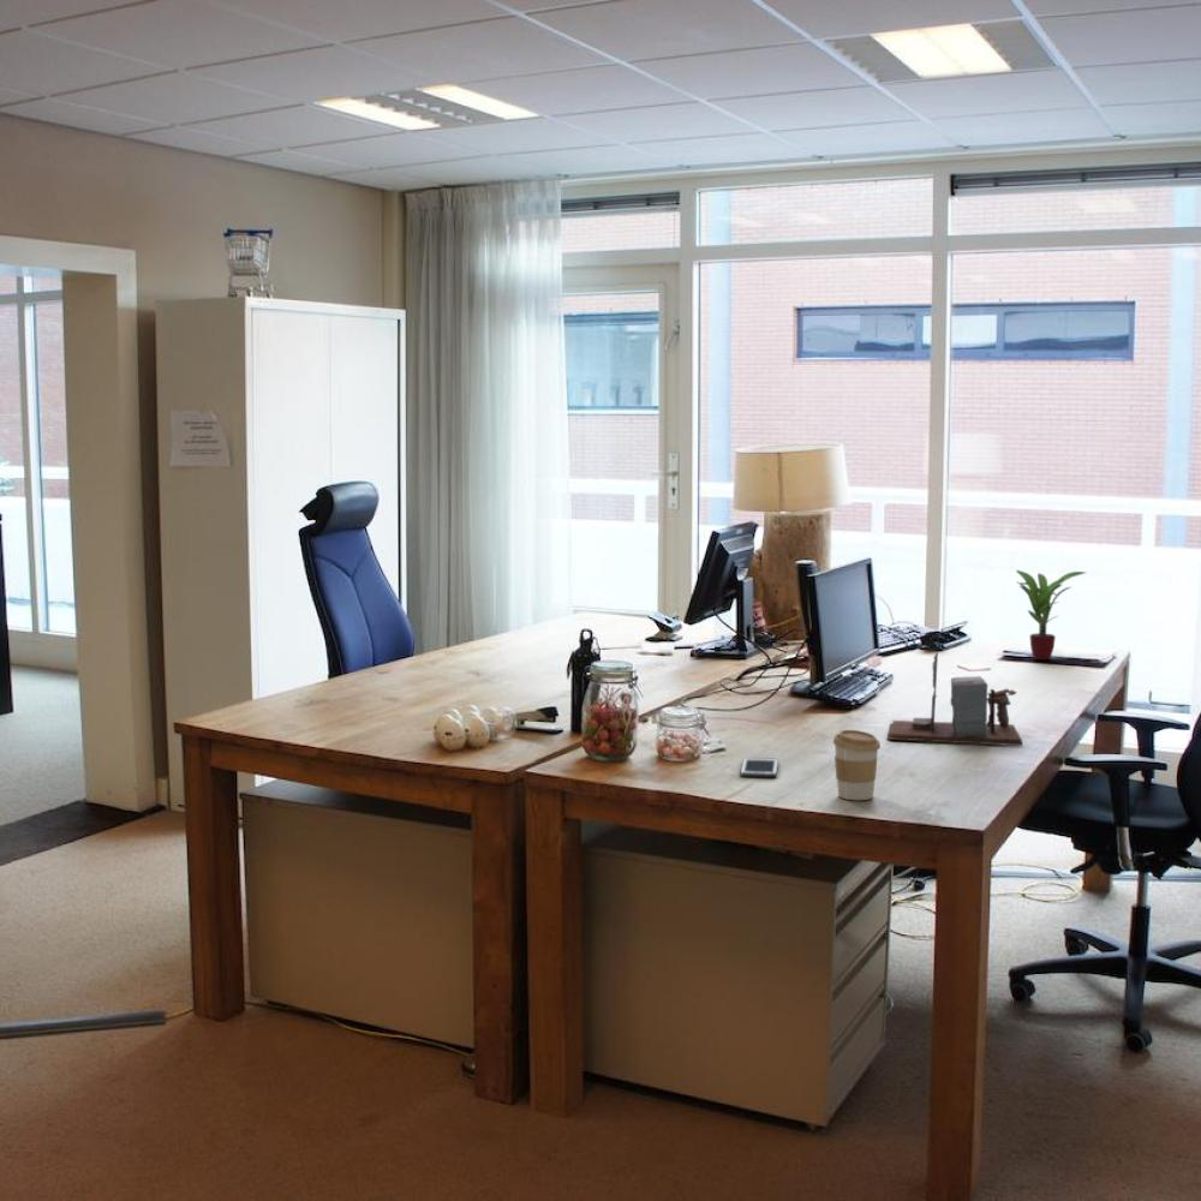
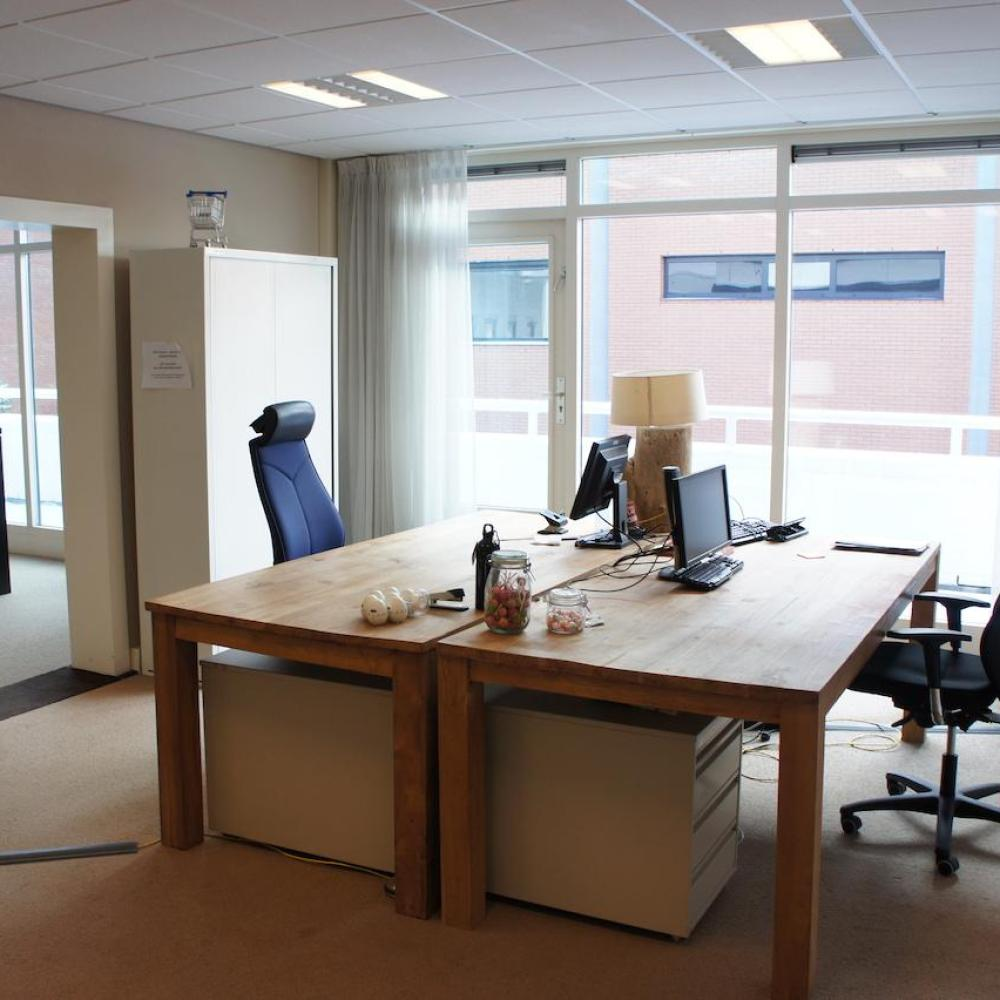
- potted plant (1048, 614)
- desk organizer (955, 694)
- coffee cup (855, 764)
- cell phone (759, 767)
